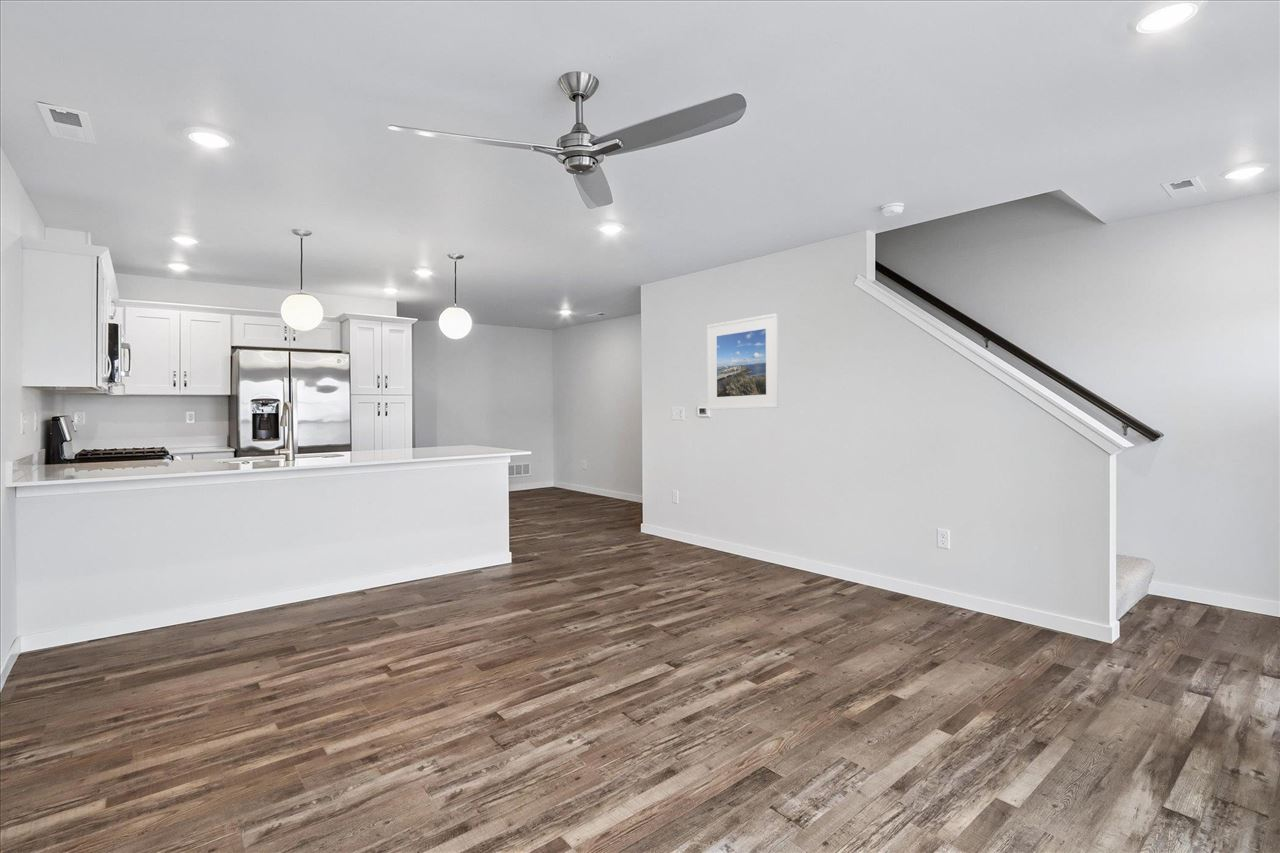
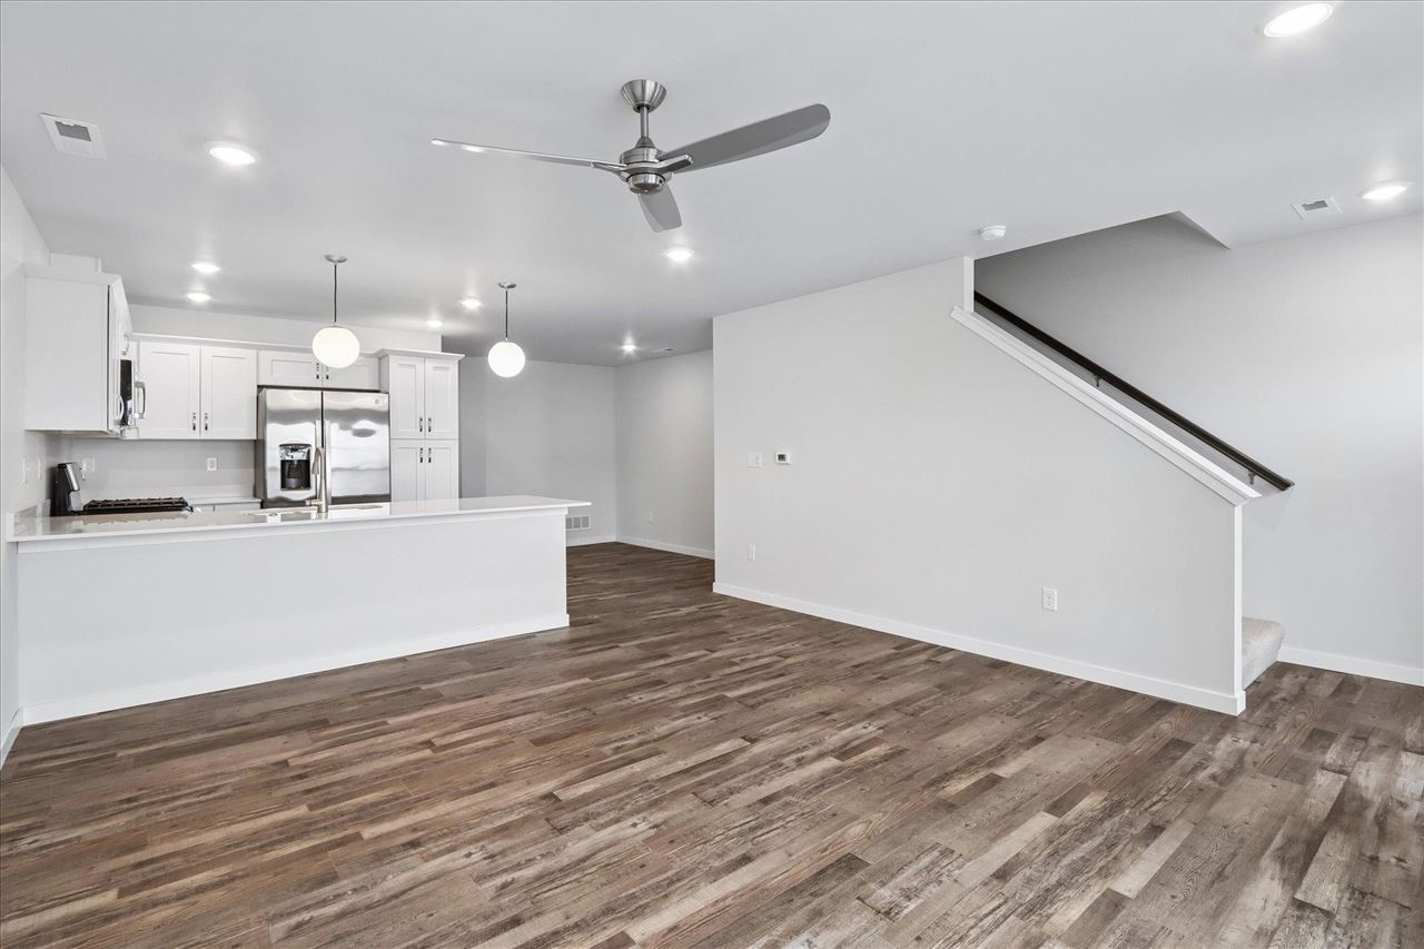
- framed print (740, 364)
